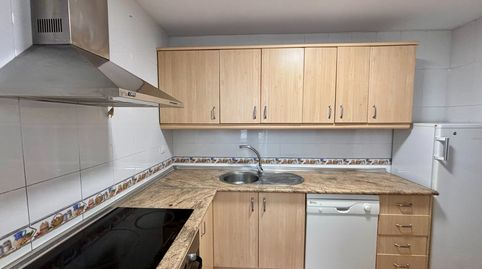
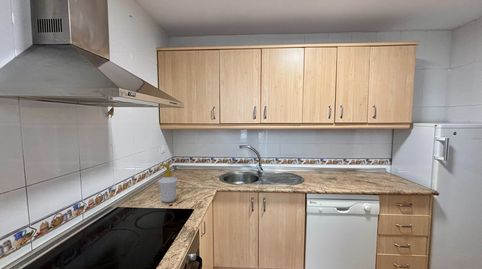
+ soap bottle (168, 182)
